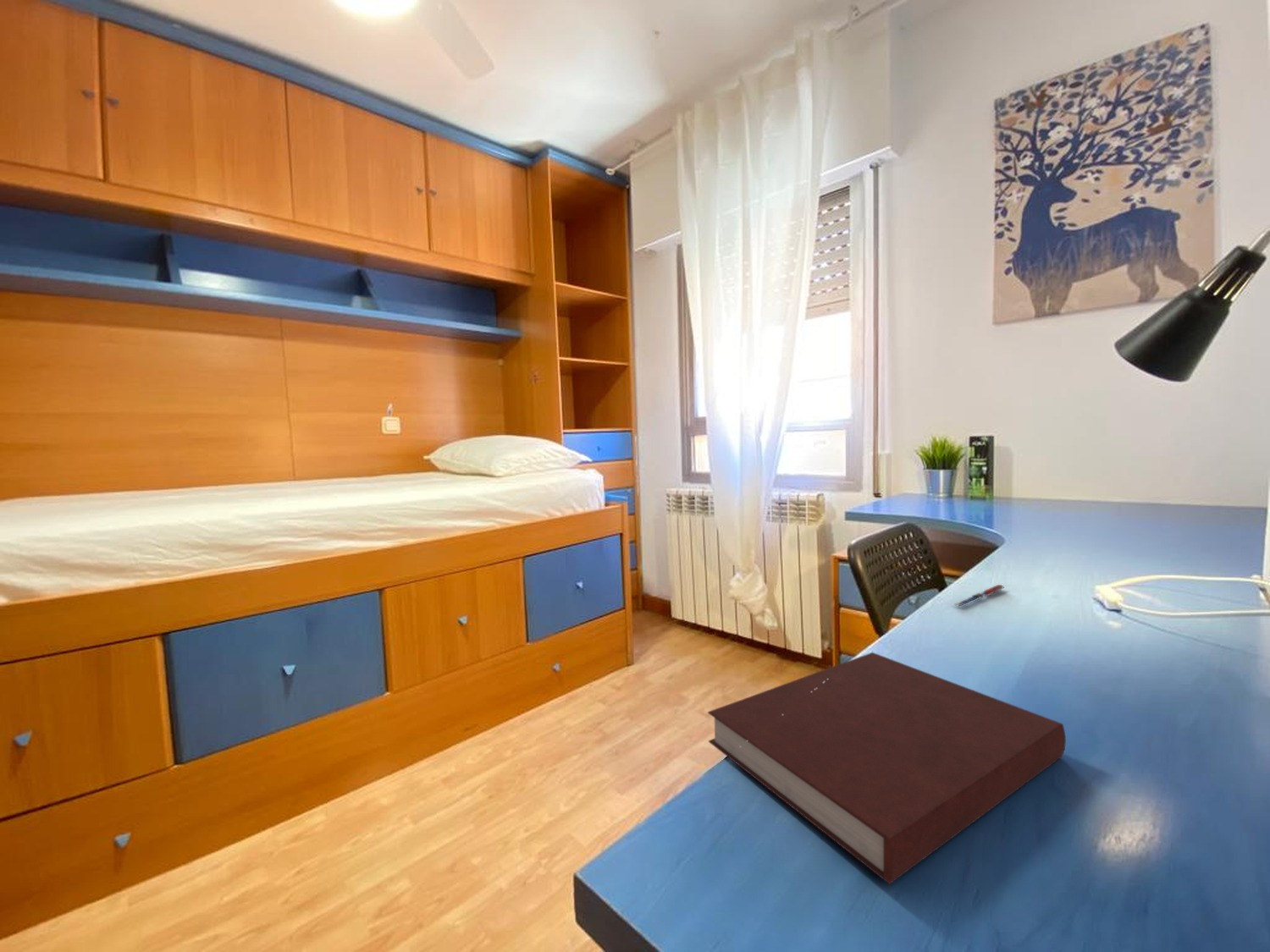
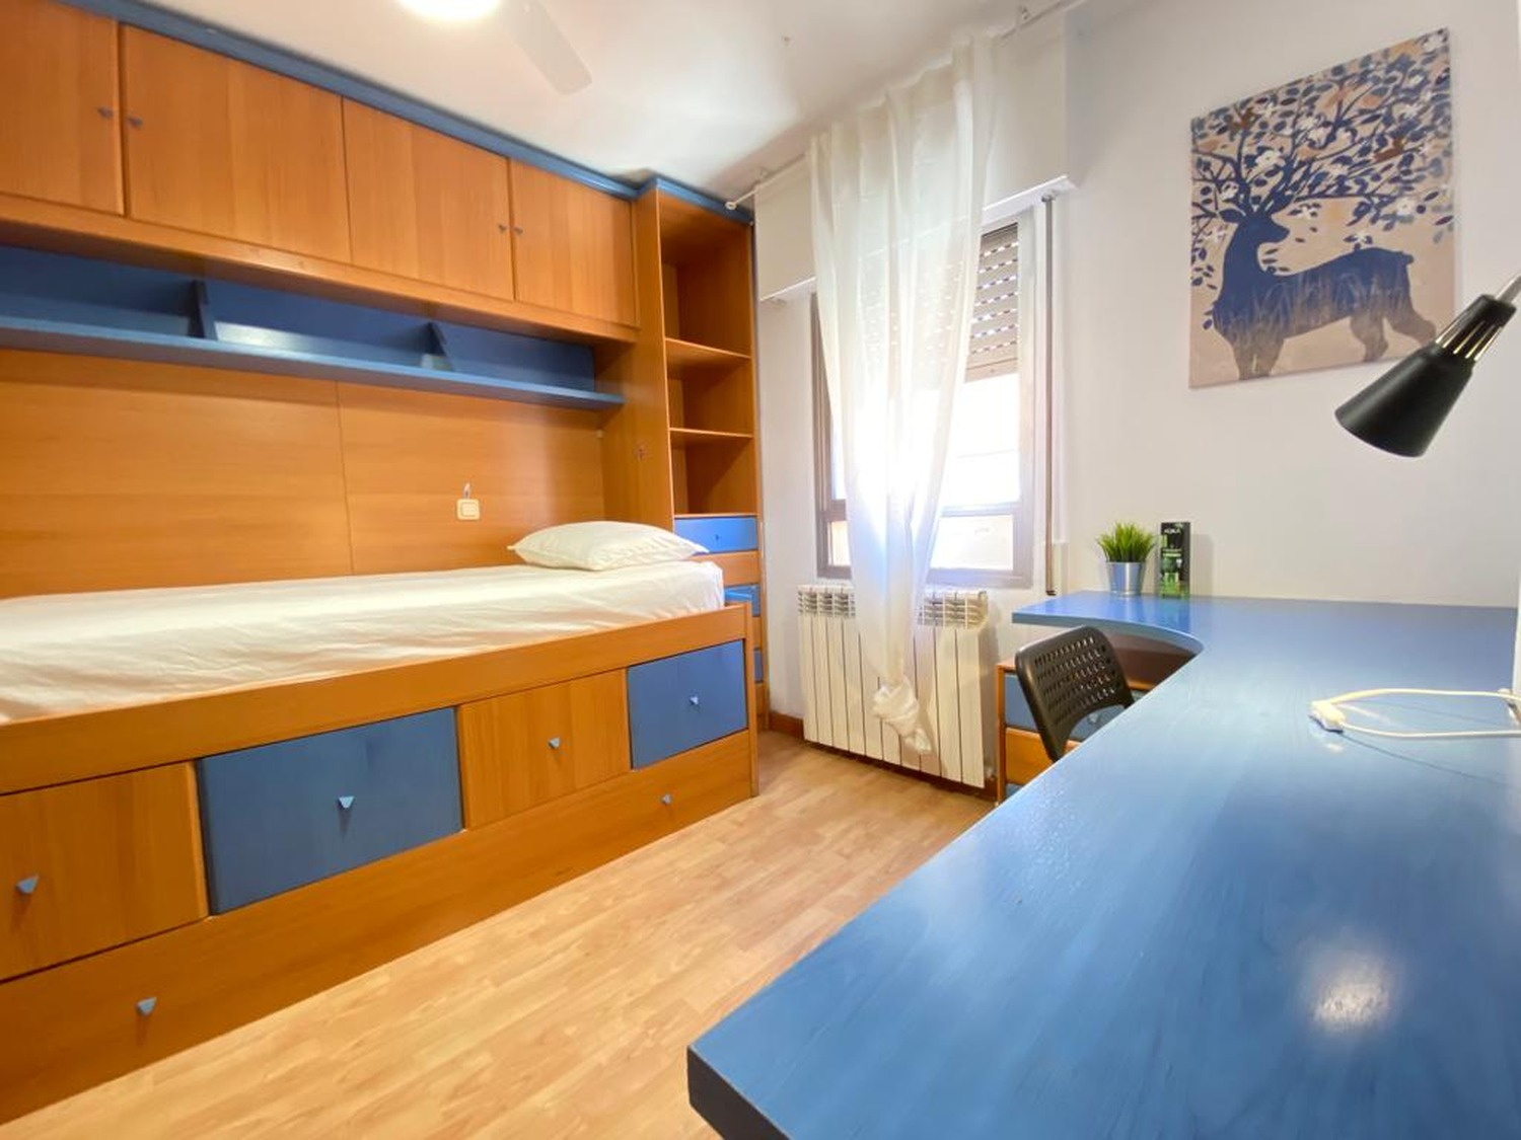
- notebook (879, 734)
- pen (980, 594)
